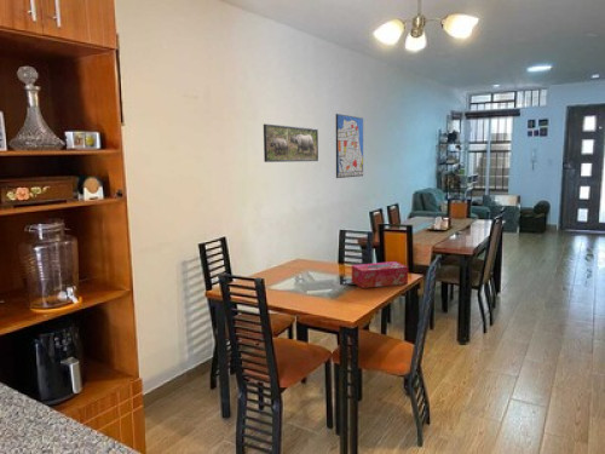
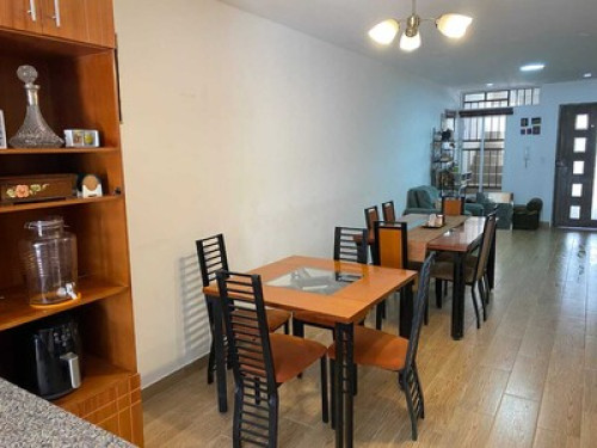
- tissue box (379, 274)
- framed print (293, 144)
- wall art (350, 146)
